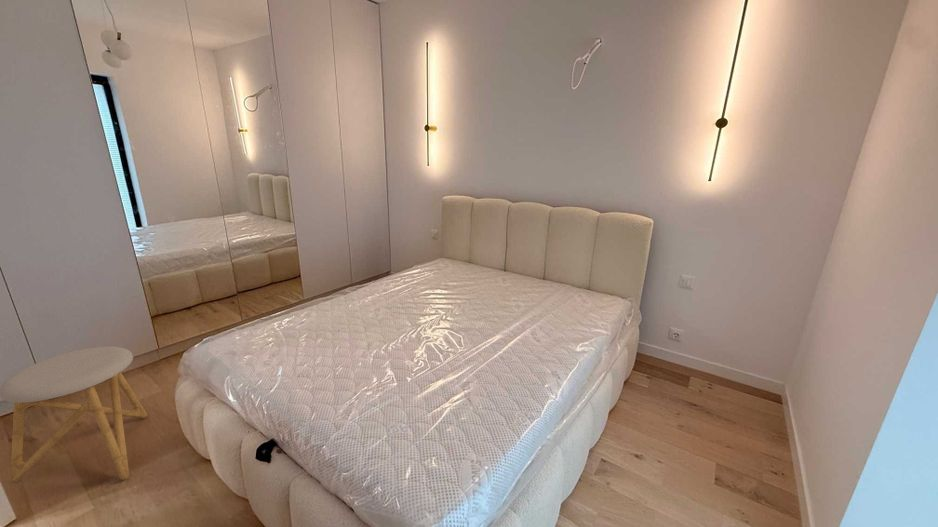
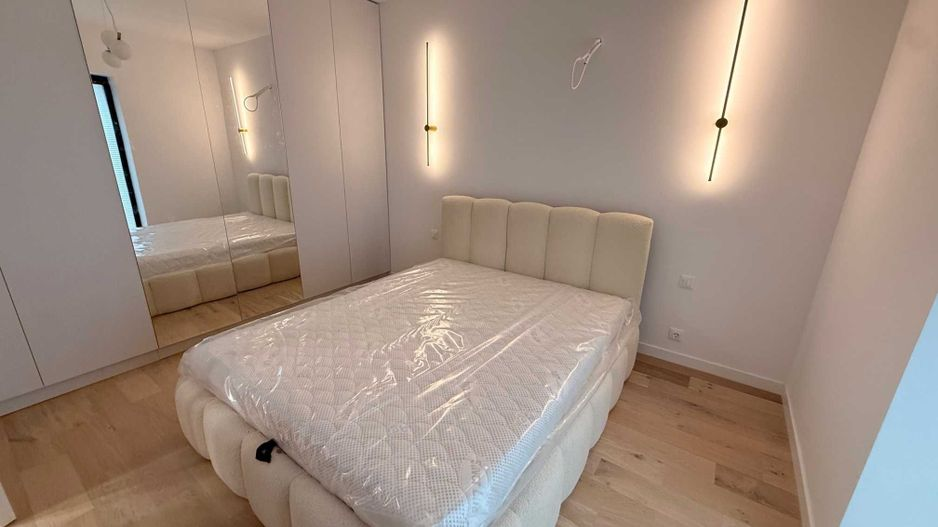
- stool (88, 411)
